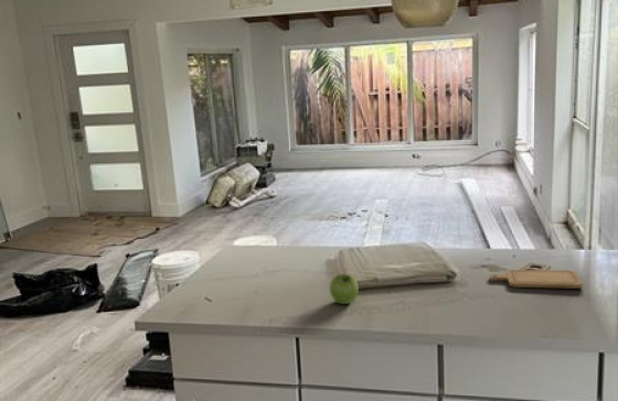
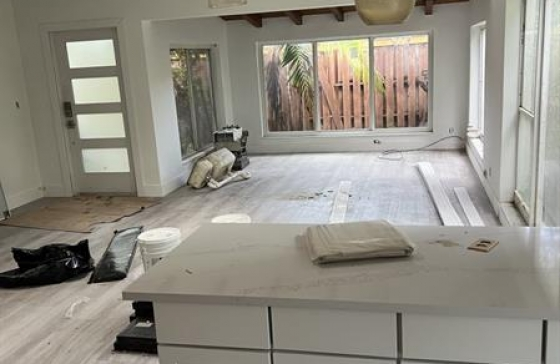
- chopping board (533, 278)
- fruit (343, 289)
